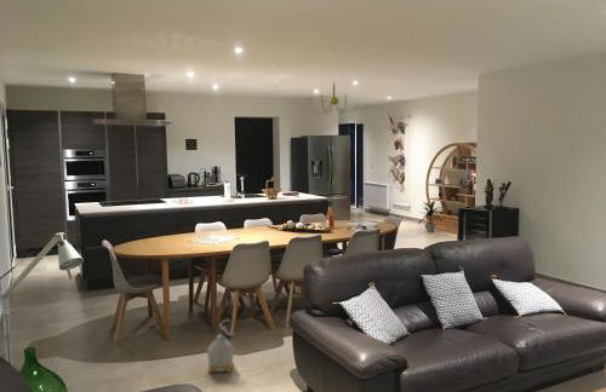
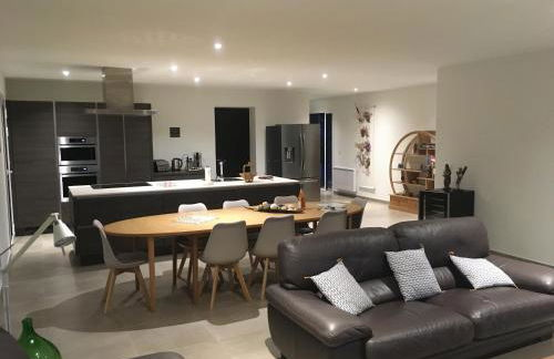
- bag (222, 344)
- chandelier (333, 82)
- indoor plant (429, 215)
